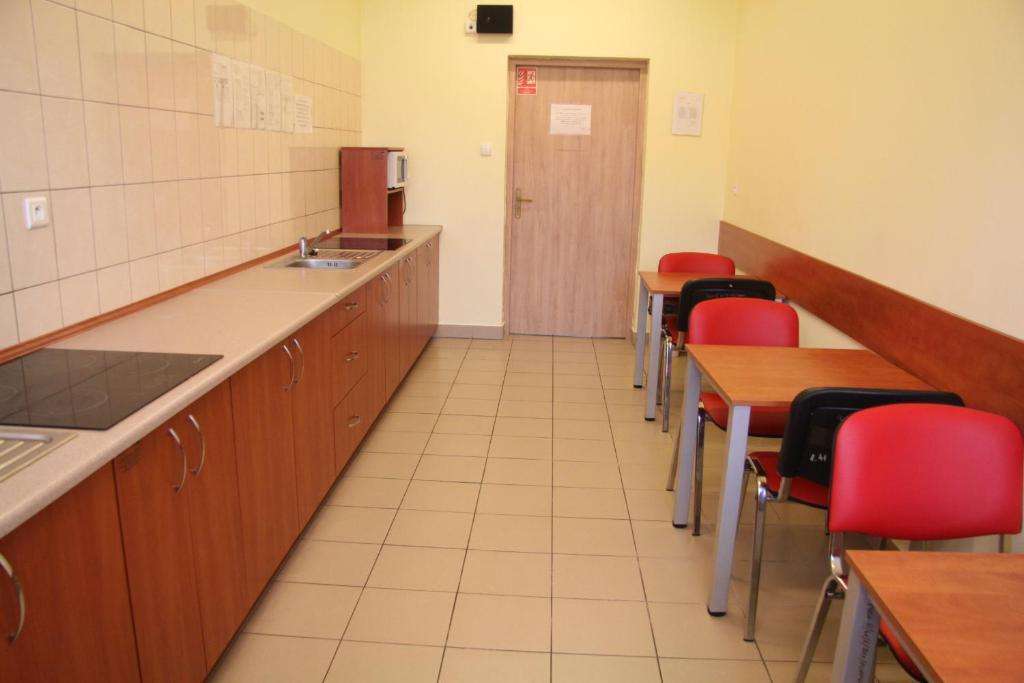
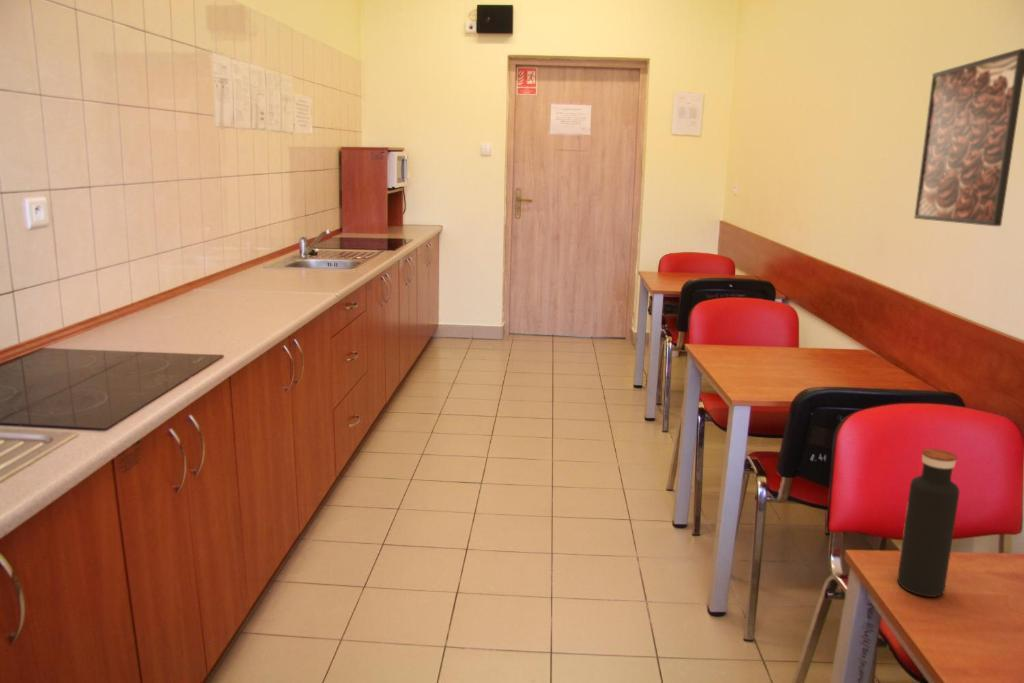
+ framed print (964, 143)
+ water bottle (929, 521)
